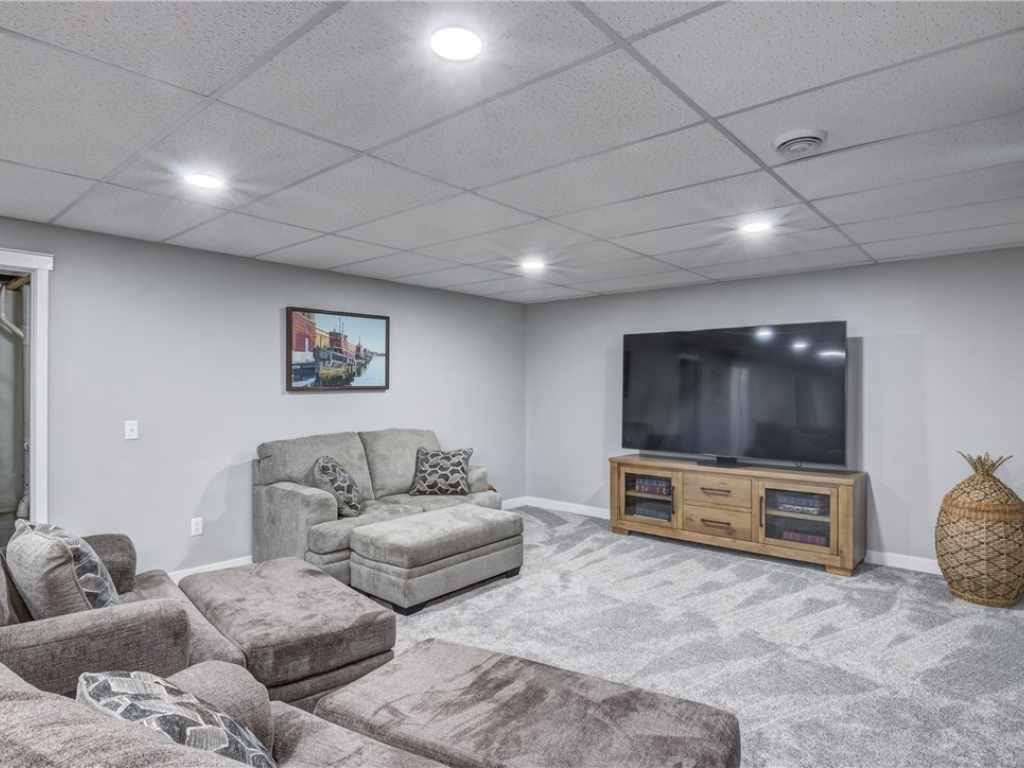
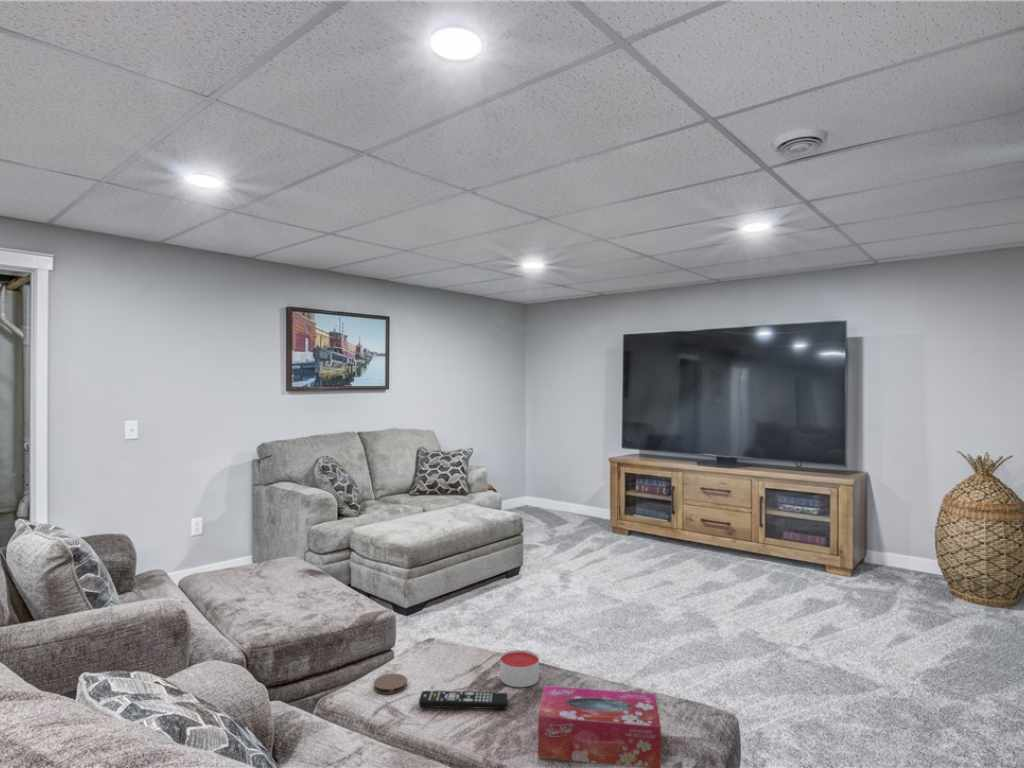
+ tissue box (598, 724)
+ coaster (390, 683)
+ remote control (463, 700)
+ candle (519, 667)
